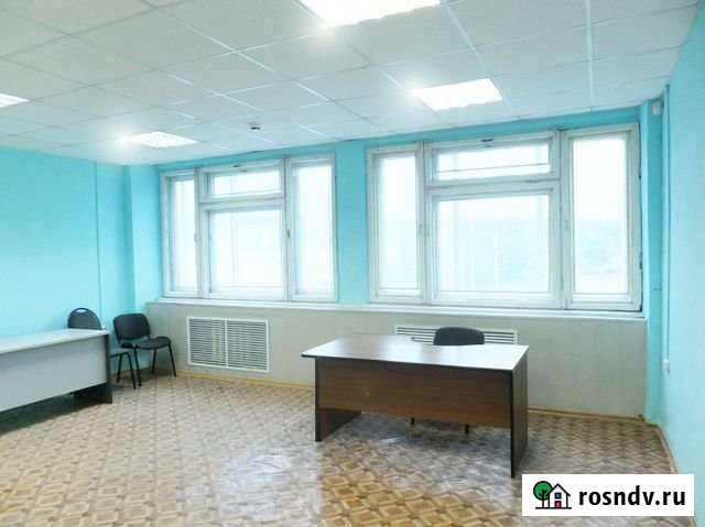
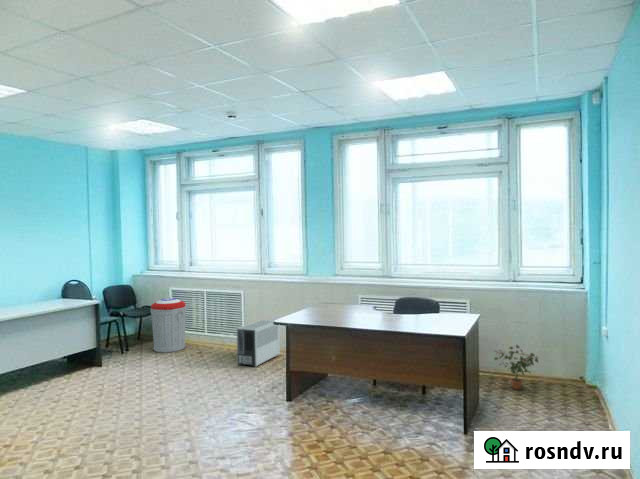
+ air purifier (259, 342)
+ potted plant (516, 367)
+ trash can (169, 323)
